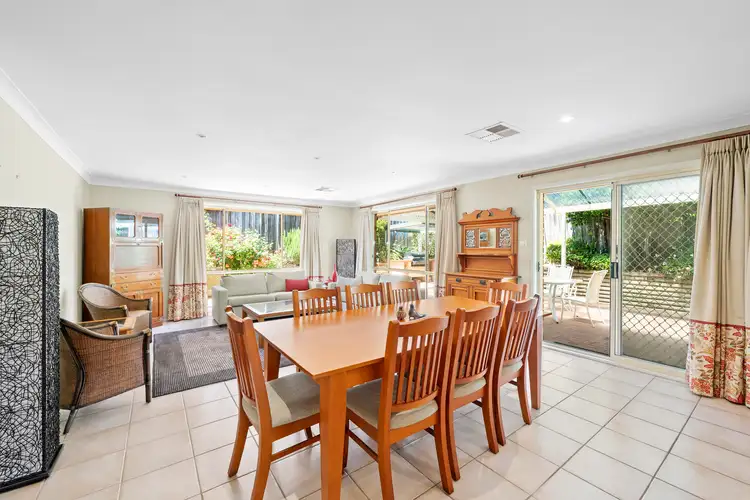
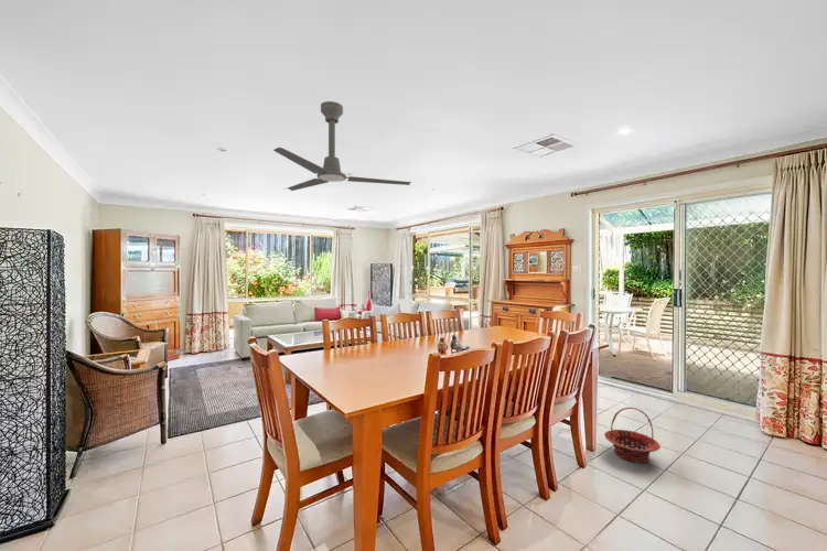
+ ceiling fan (334, 142)
+ basket (631, 431)
